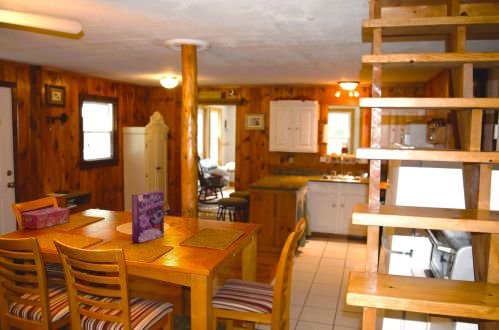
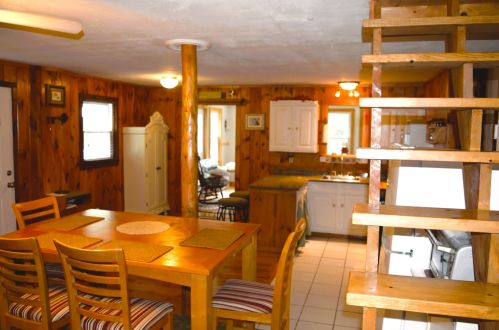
- cereal box (148, 215)
- tissue box (46, 217)
